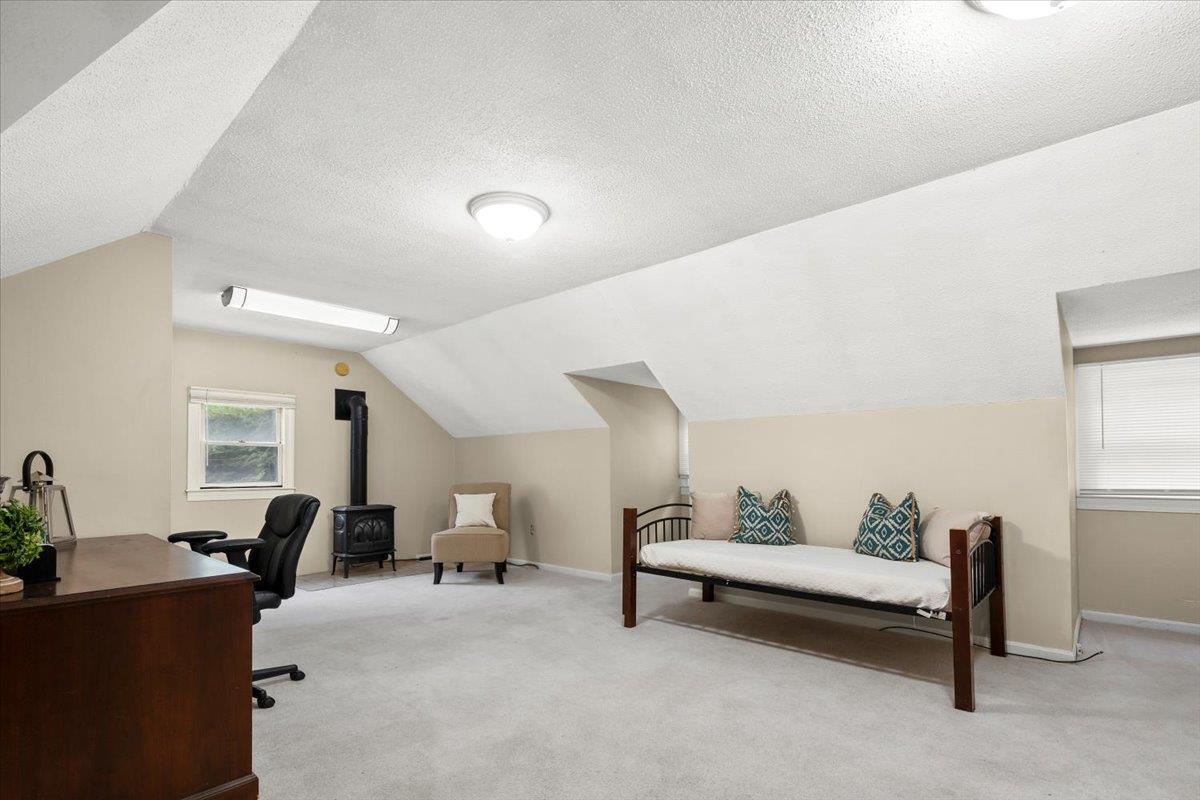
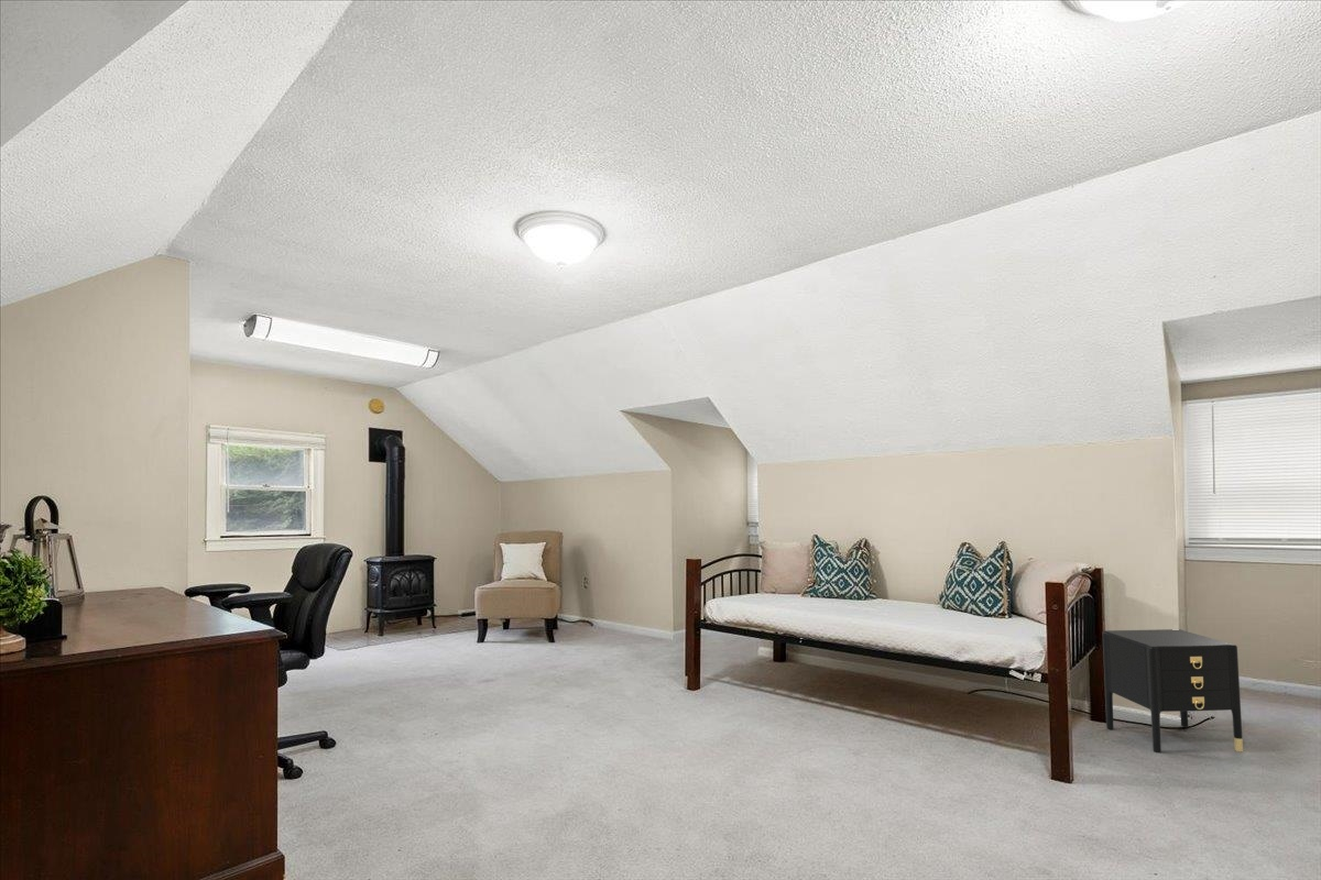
+ nightstand (1168, 688)
